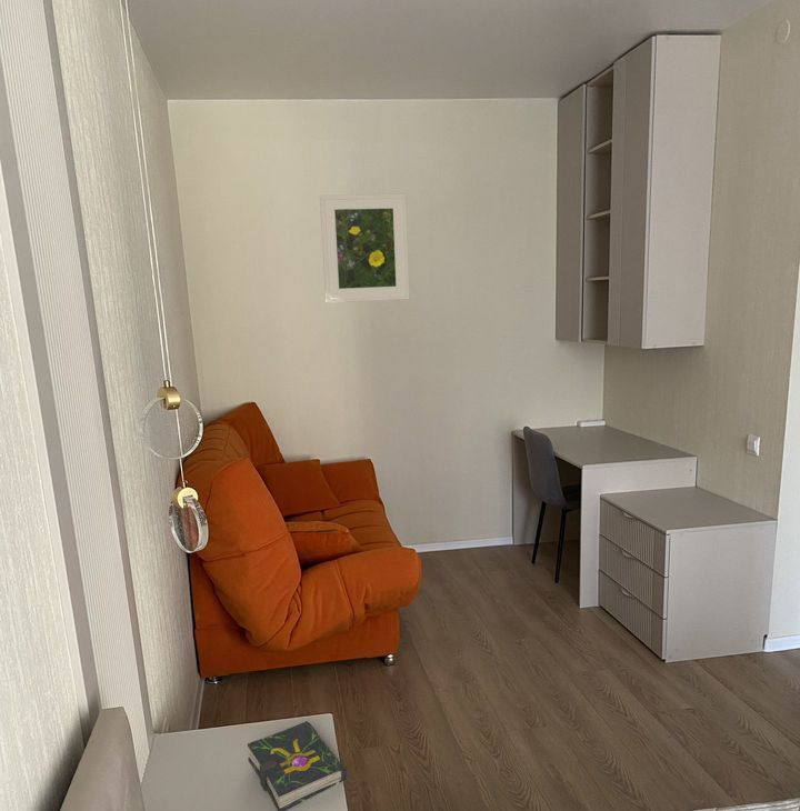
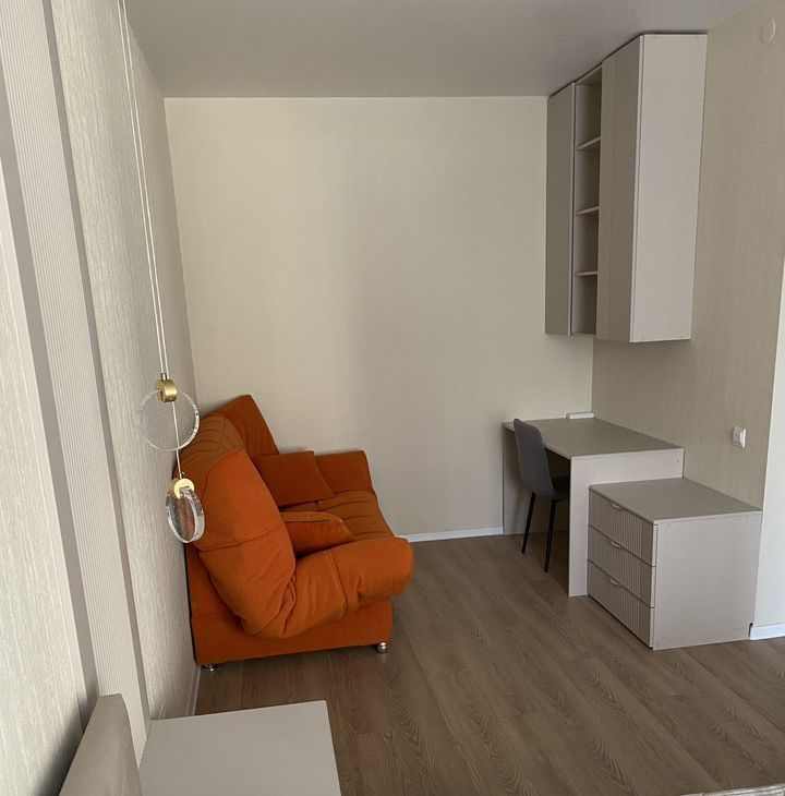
- book (294, 762)
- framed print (366, 248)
